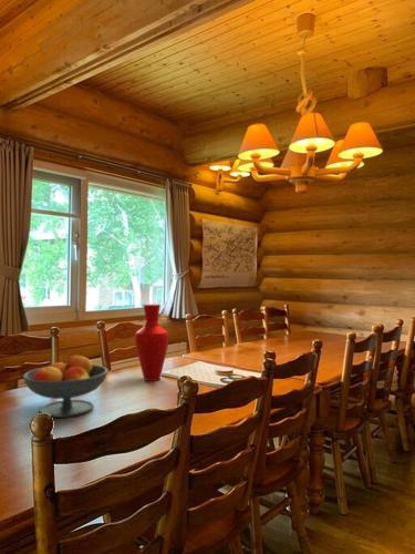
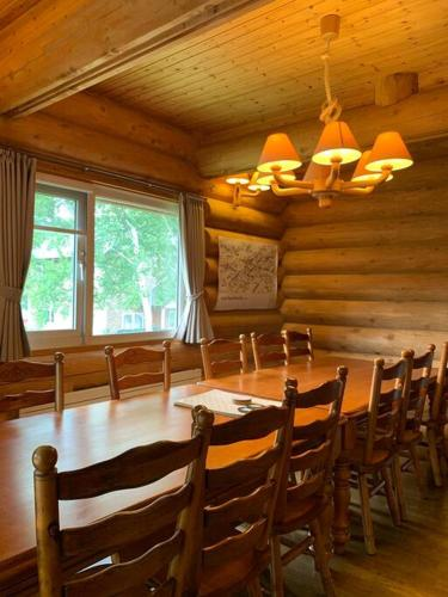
- fruit bowl (66, 383)
- vase (152, 341)
